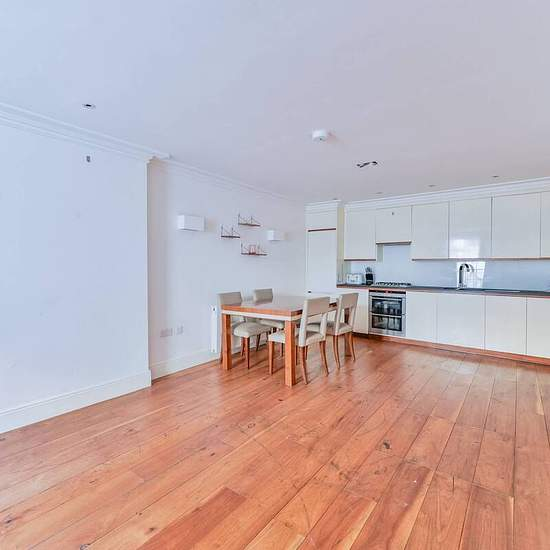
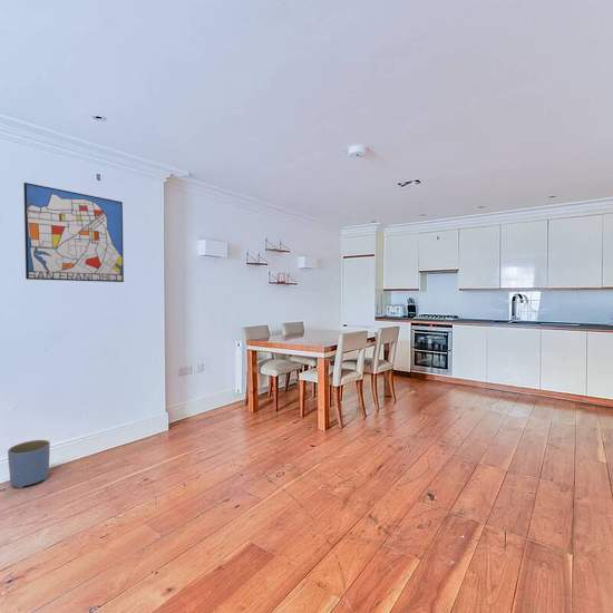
+ planter (29, 463)
+ wall art (78, 236)
